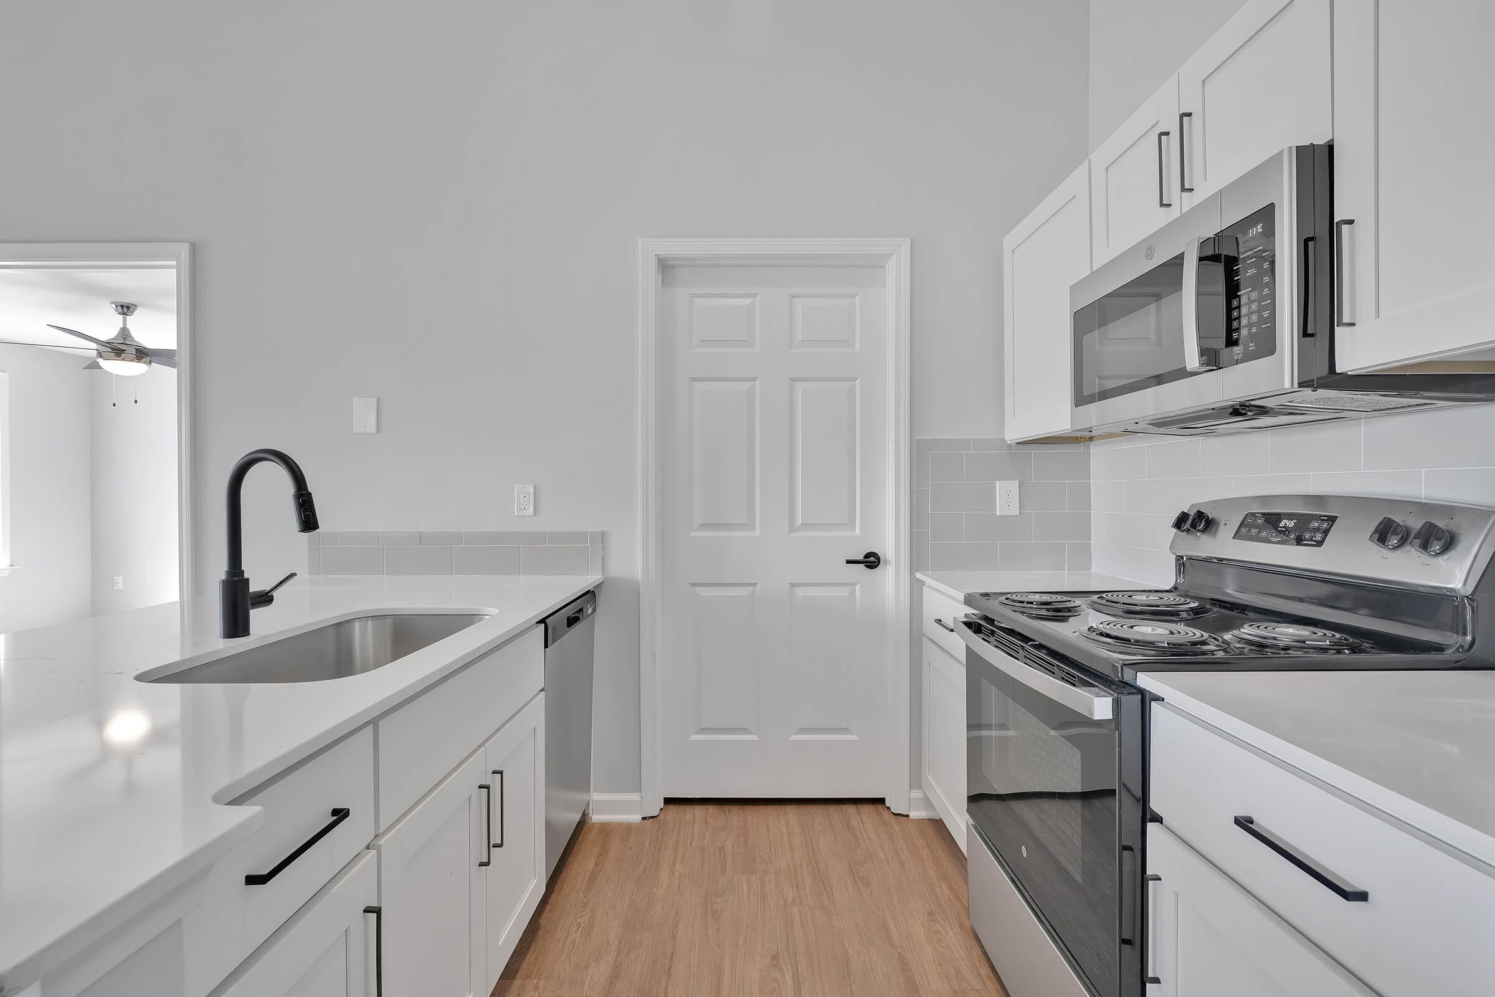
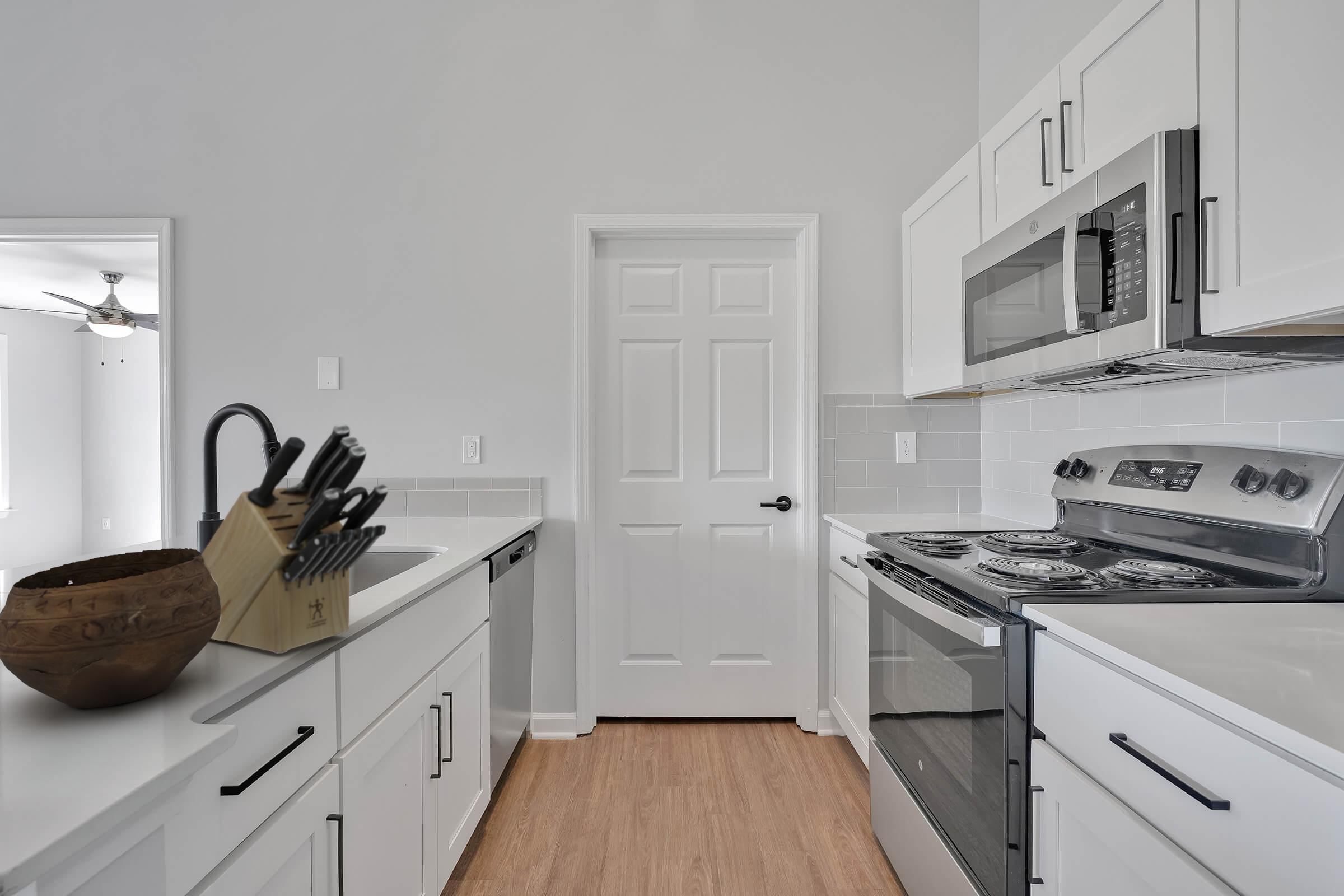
+ bowl (118, 626)
+ knife block (276, 531)
